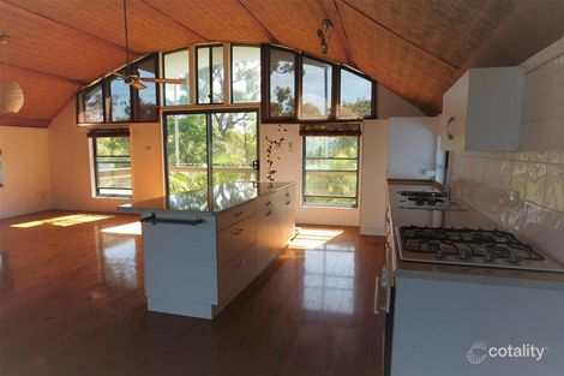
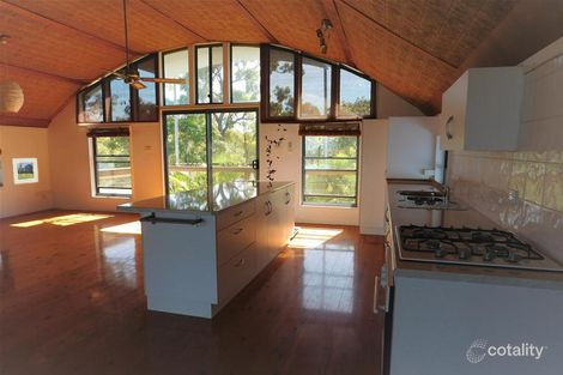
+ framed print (25, 170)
